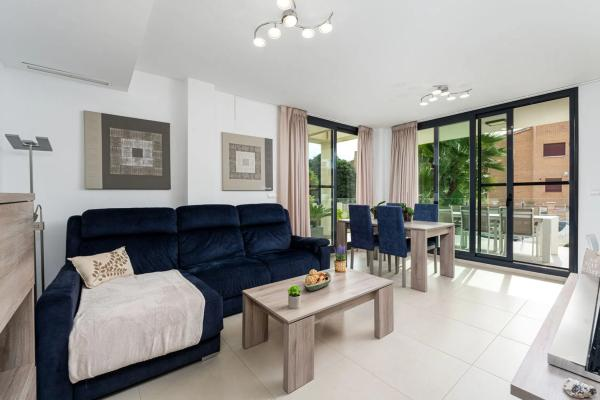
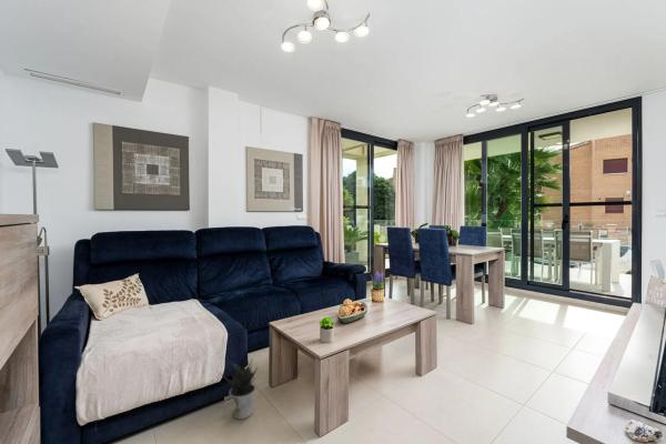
+ potted plant (241, 387)
